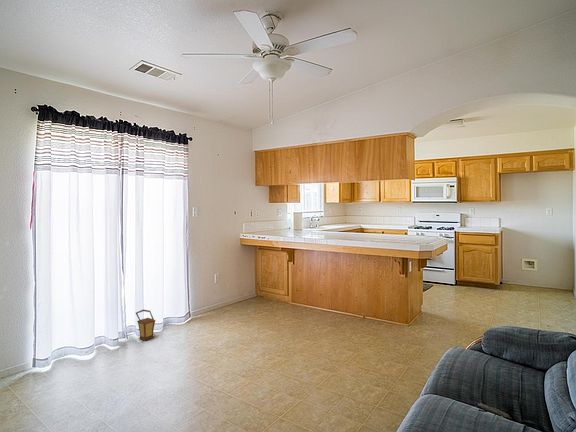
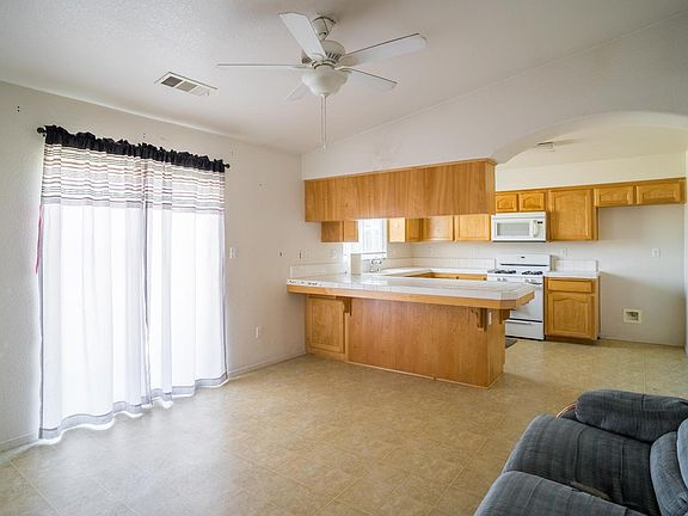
- lantern (145, 324)
